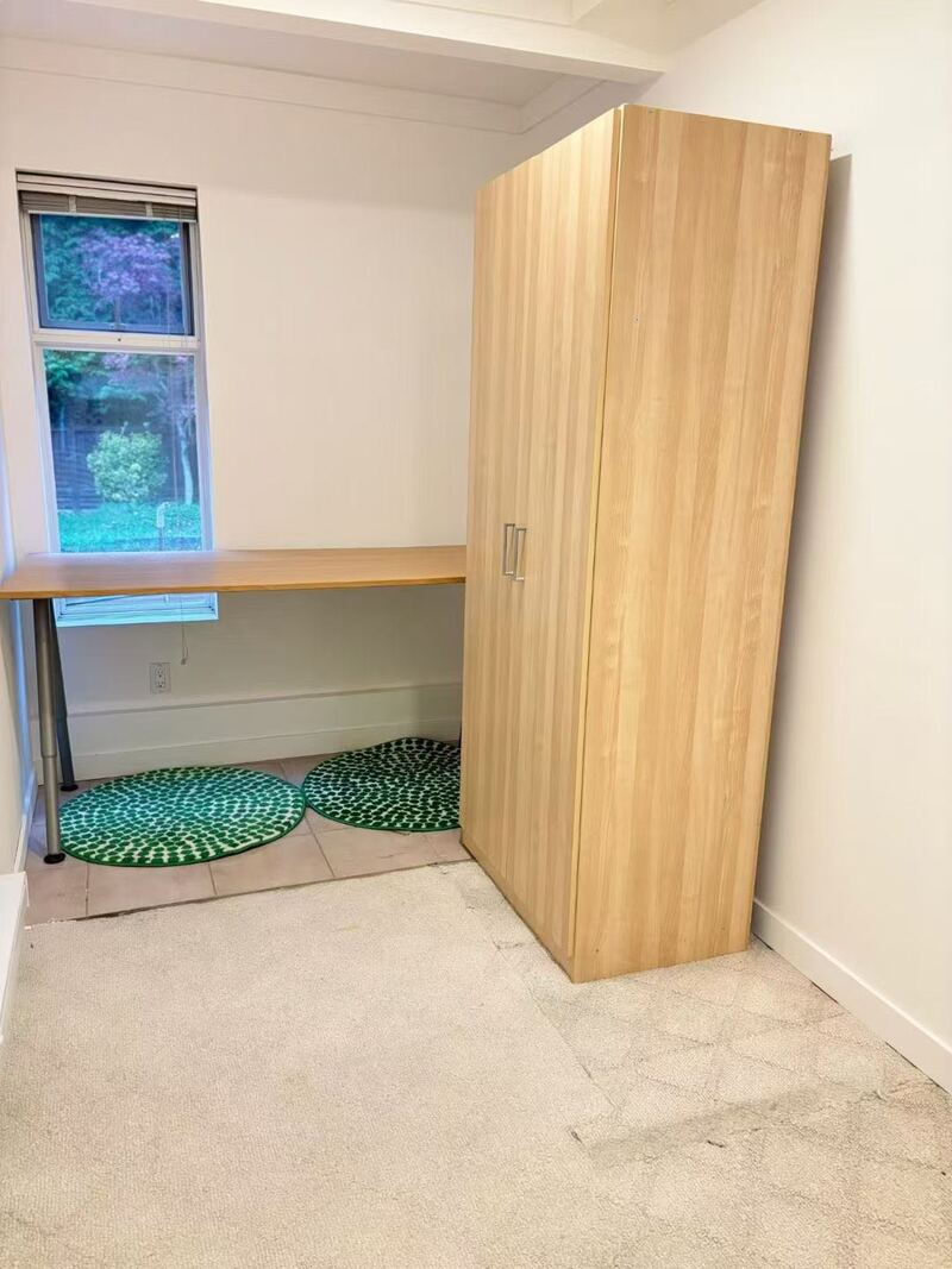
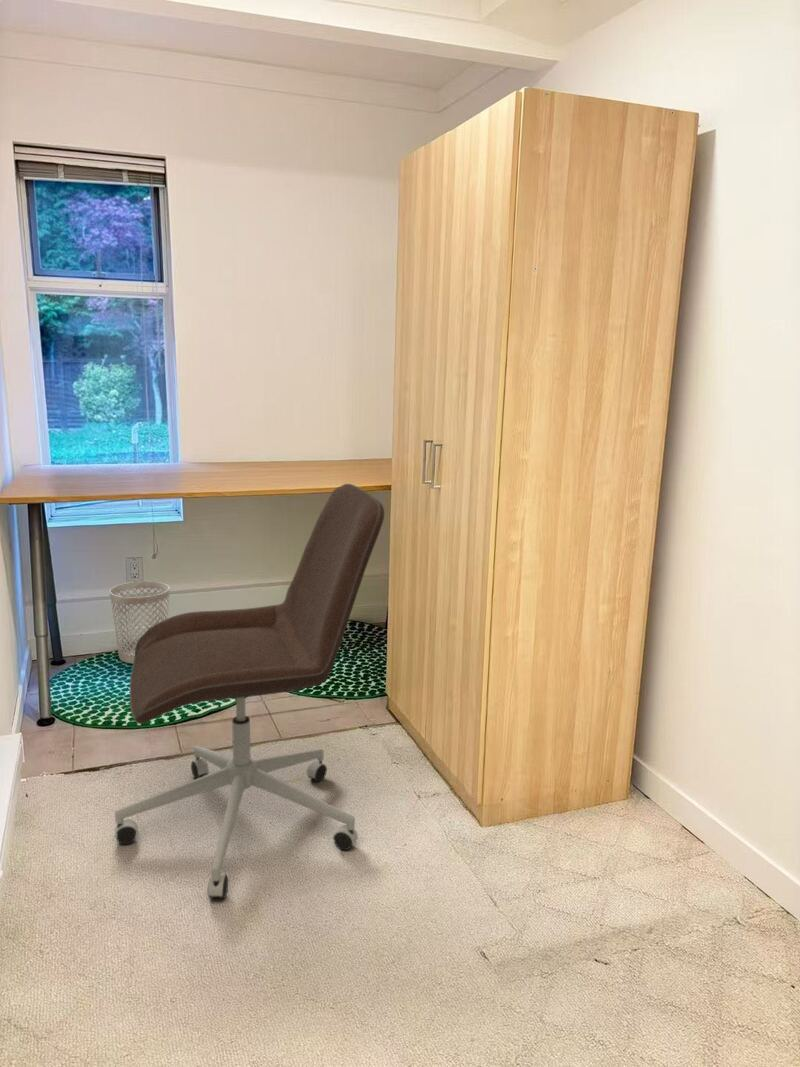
+ wastebasket (141, 622)
+ office chair (242, 666)
